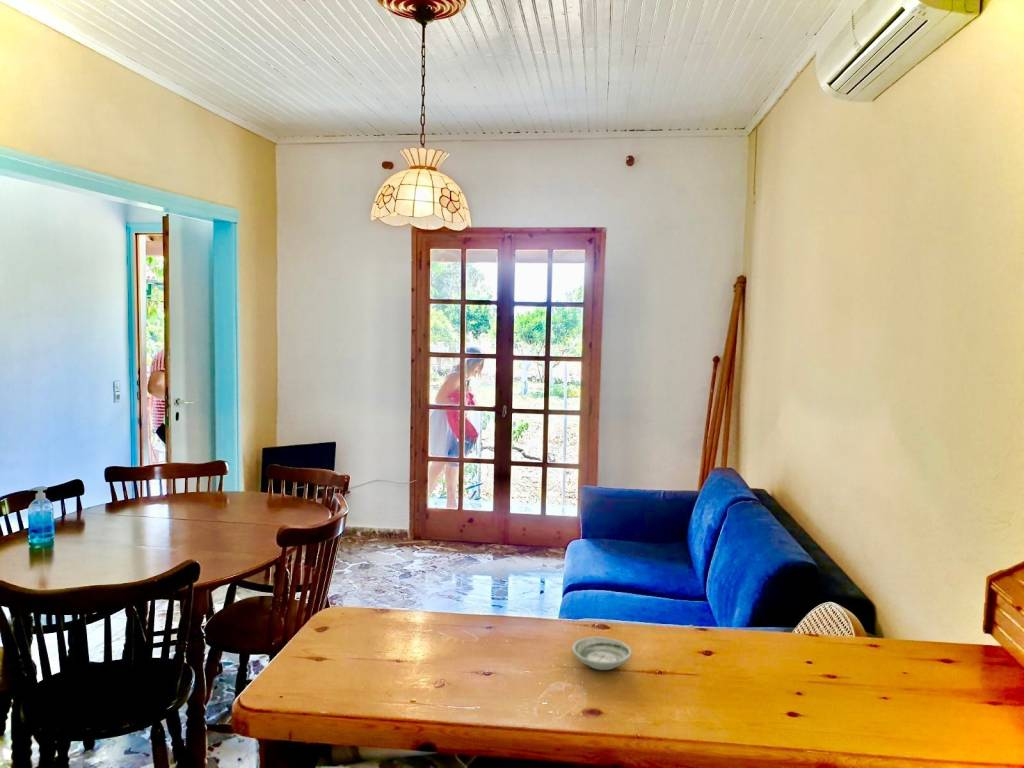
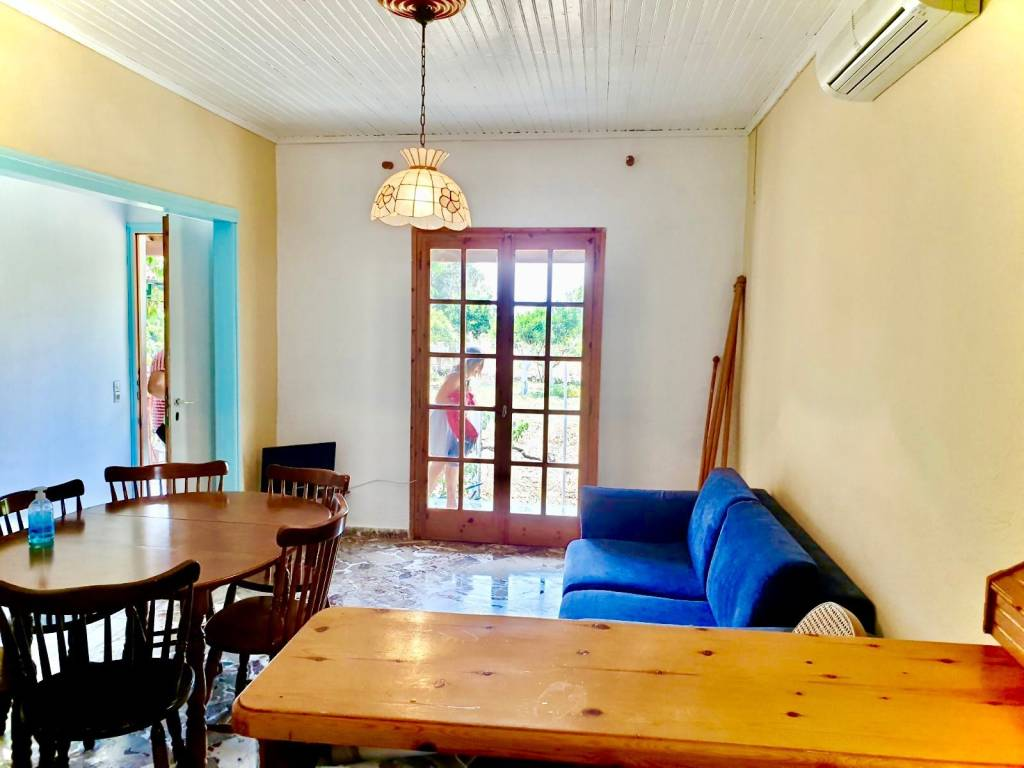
- saucer (601, 655)
